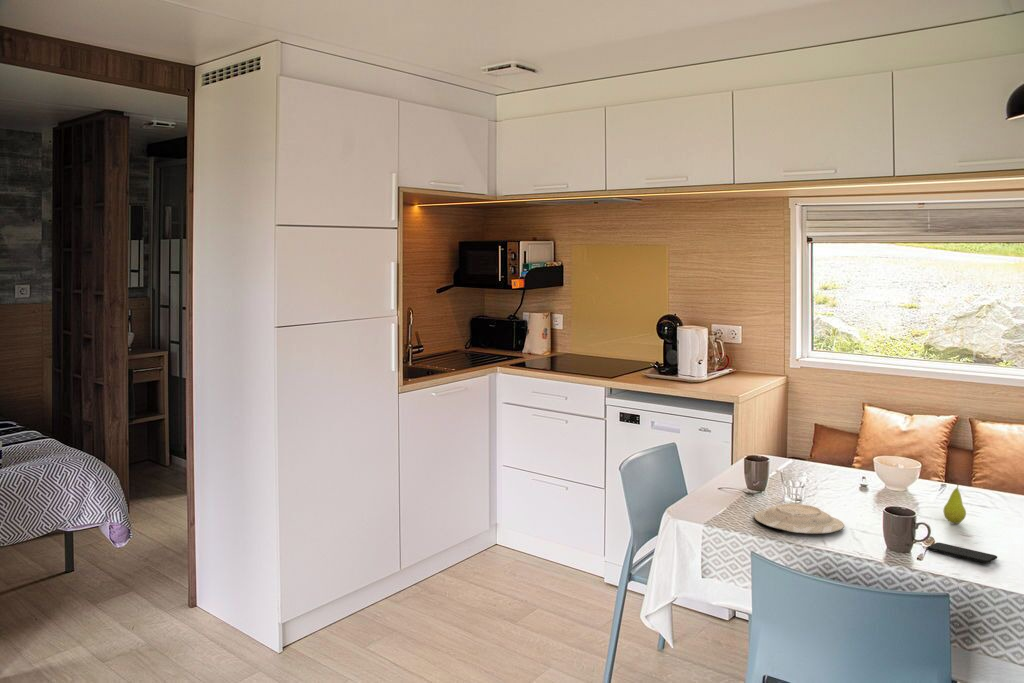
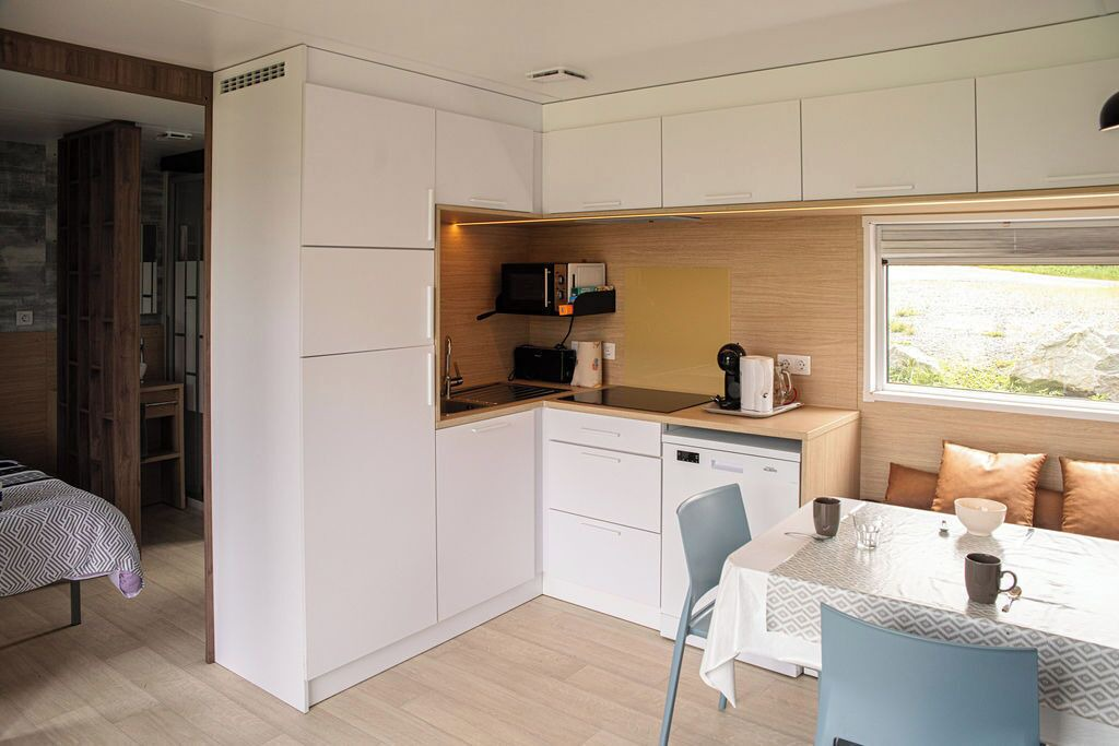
- smartphone (961, 552)
- fruit (954, 502)
- plate (798, 515)
